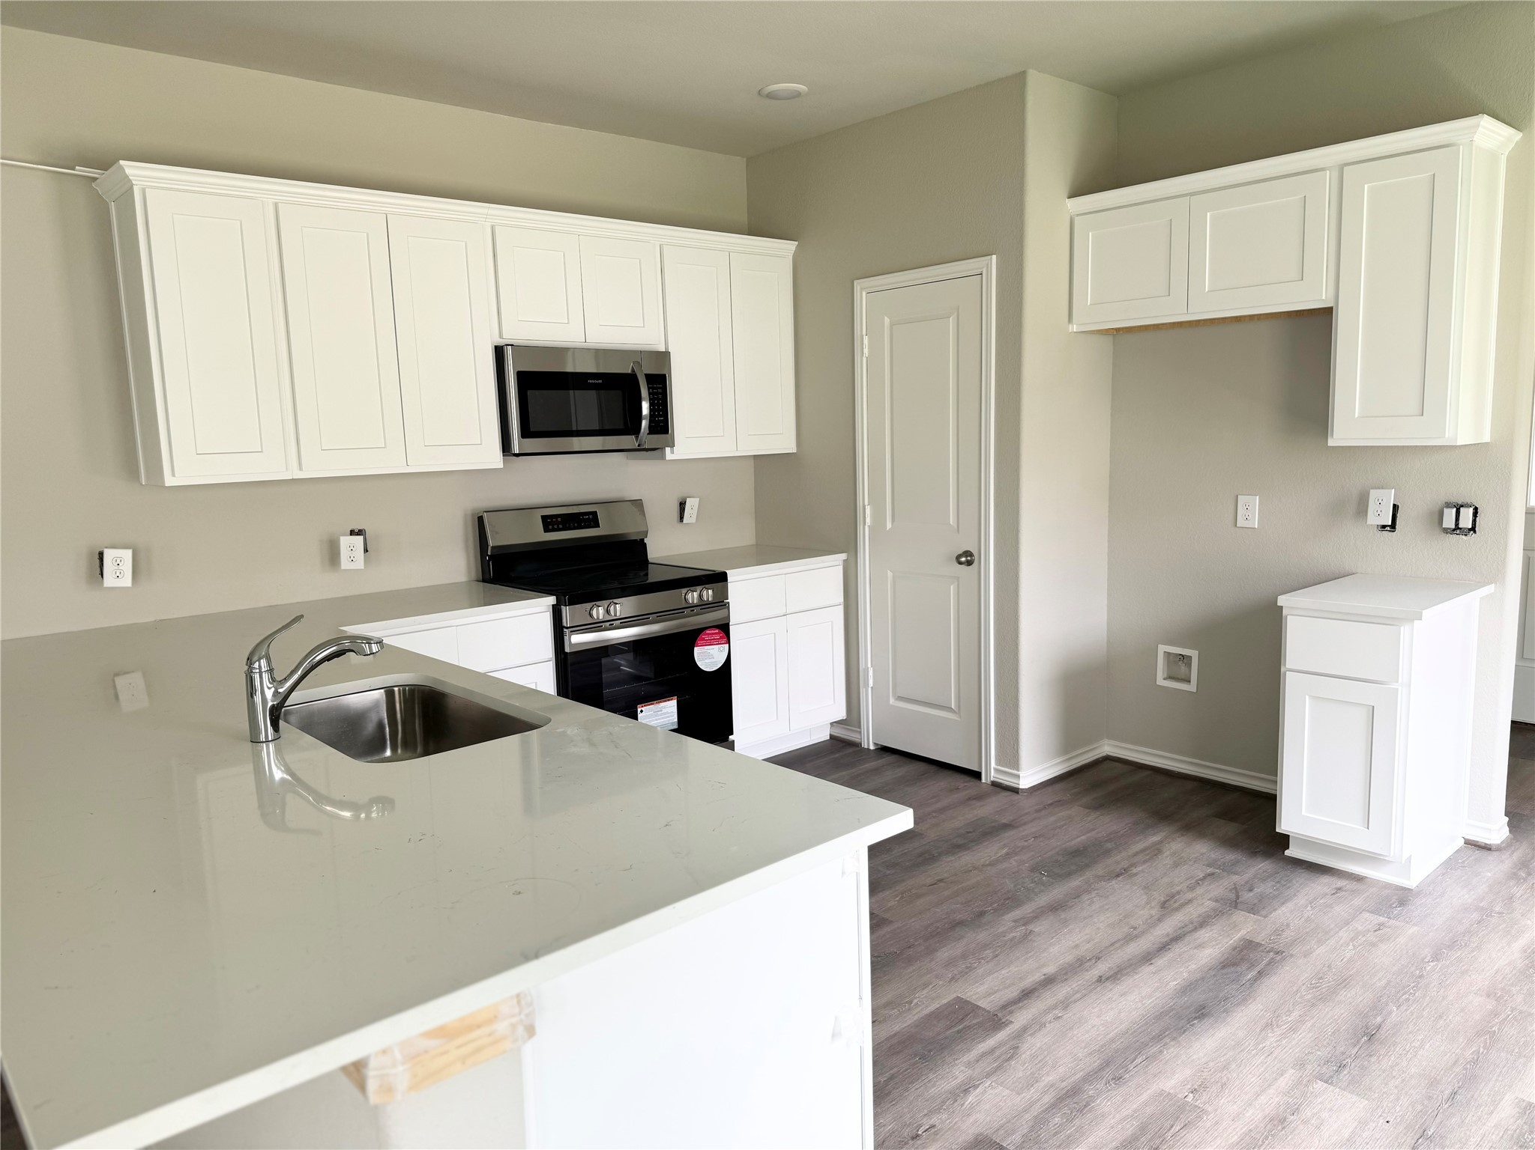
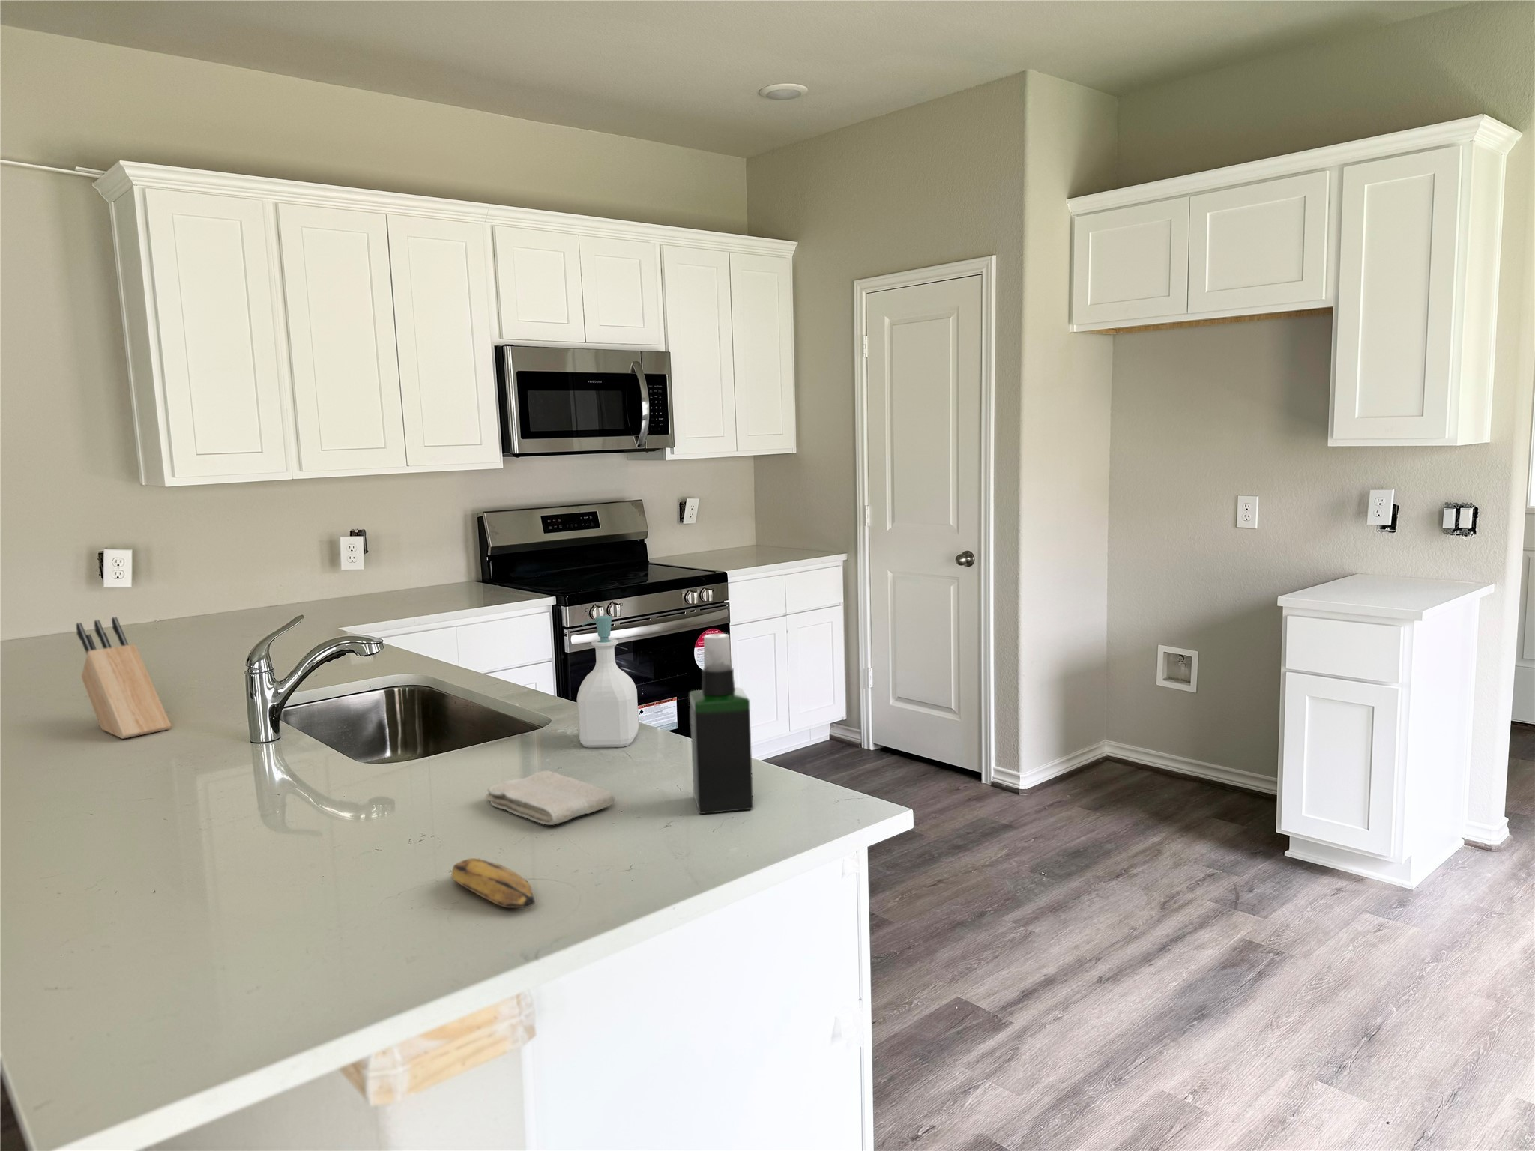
+ knife block (120, 675)
+ washcloth (548, 796)
+ banana (486, 877)
+ spray bottle (719, 721)
+ soap bottle (607, 679)
